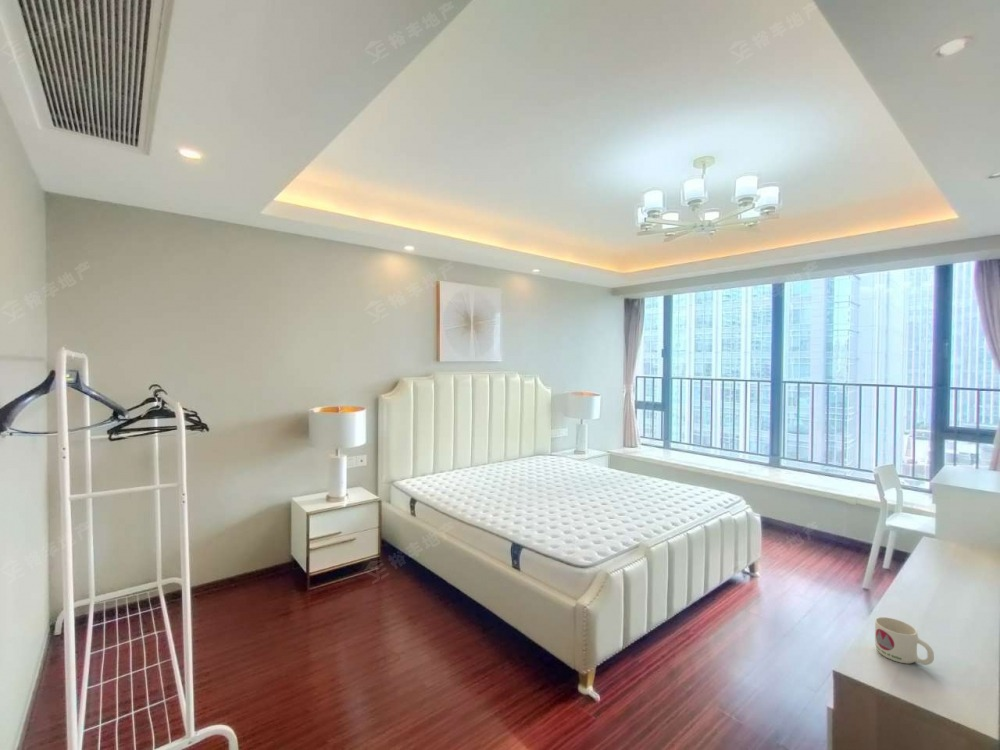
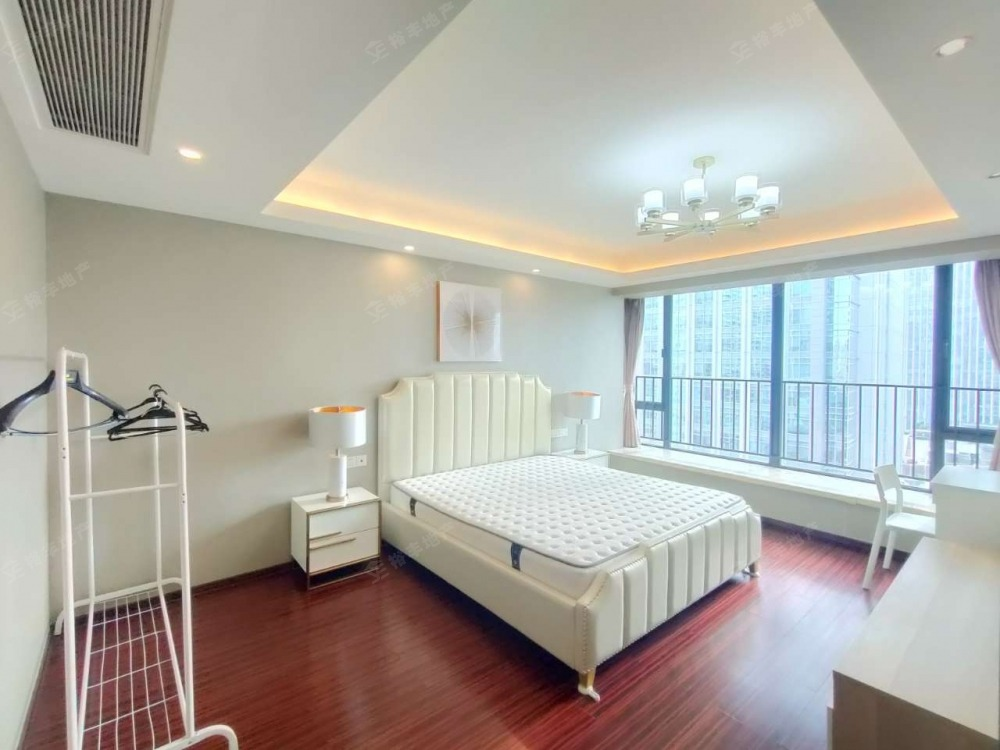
- mug (903, 643)
